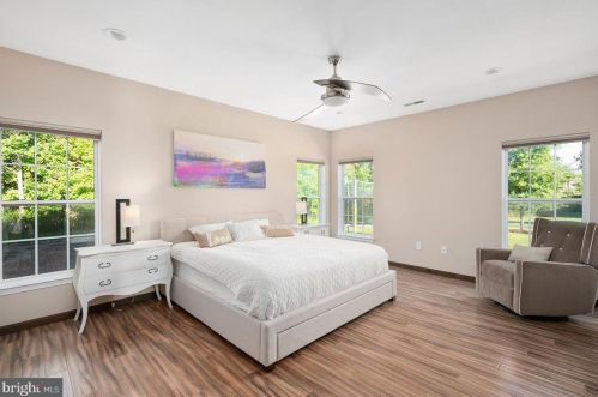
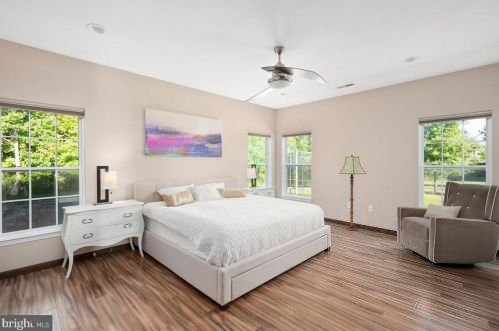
+ floor lamp (351, 191)
